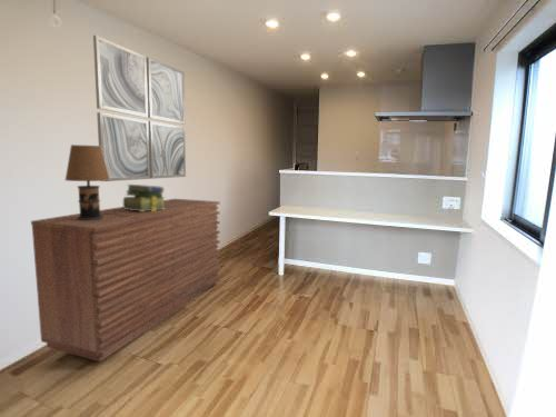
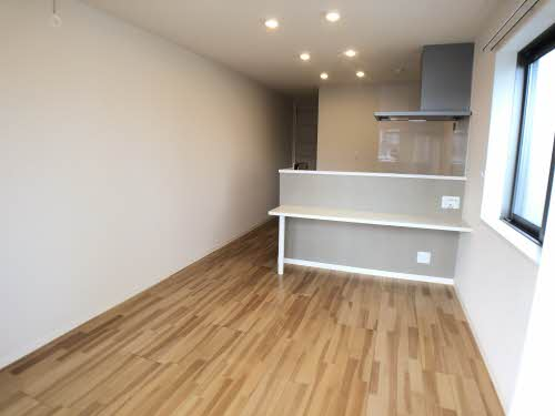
- stack of books (145, 196)
- sideboard (147, 260)
- table lamp (97, 180)
- wall art (147, 120)
